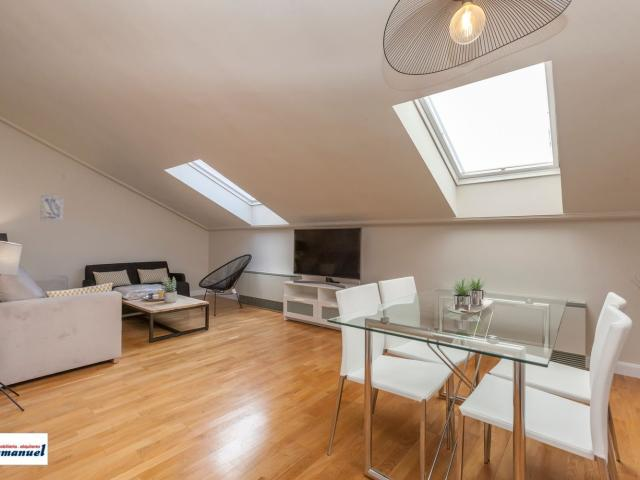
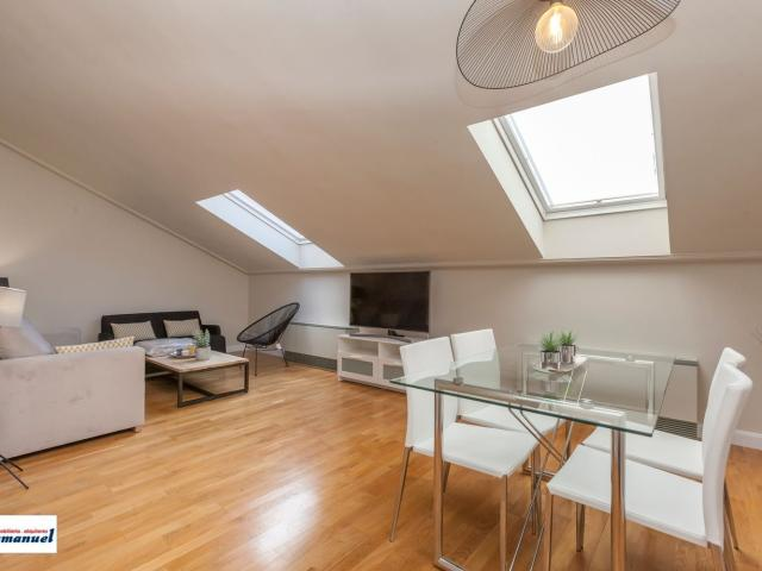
- wall art (52, 208)
